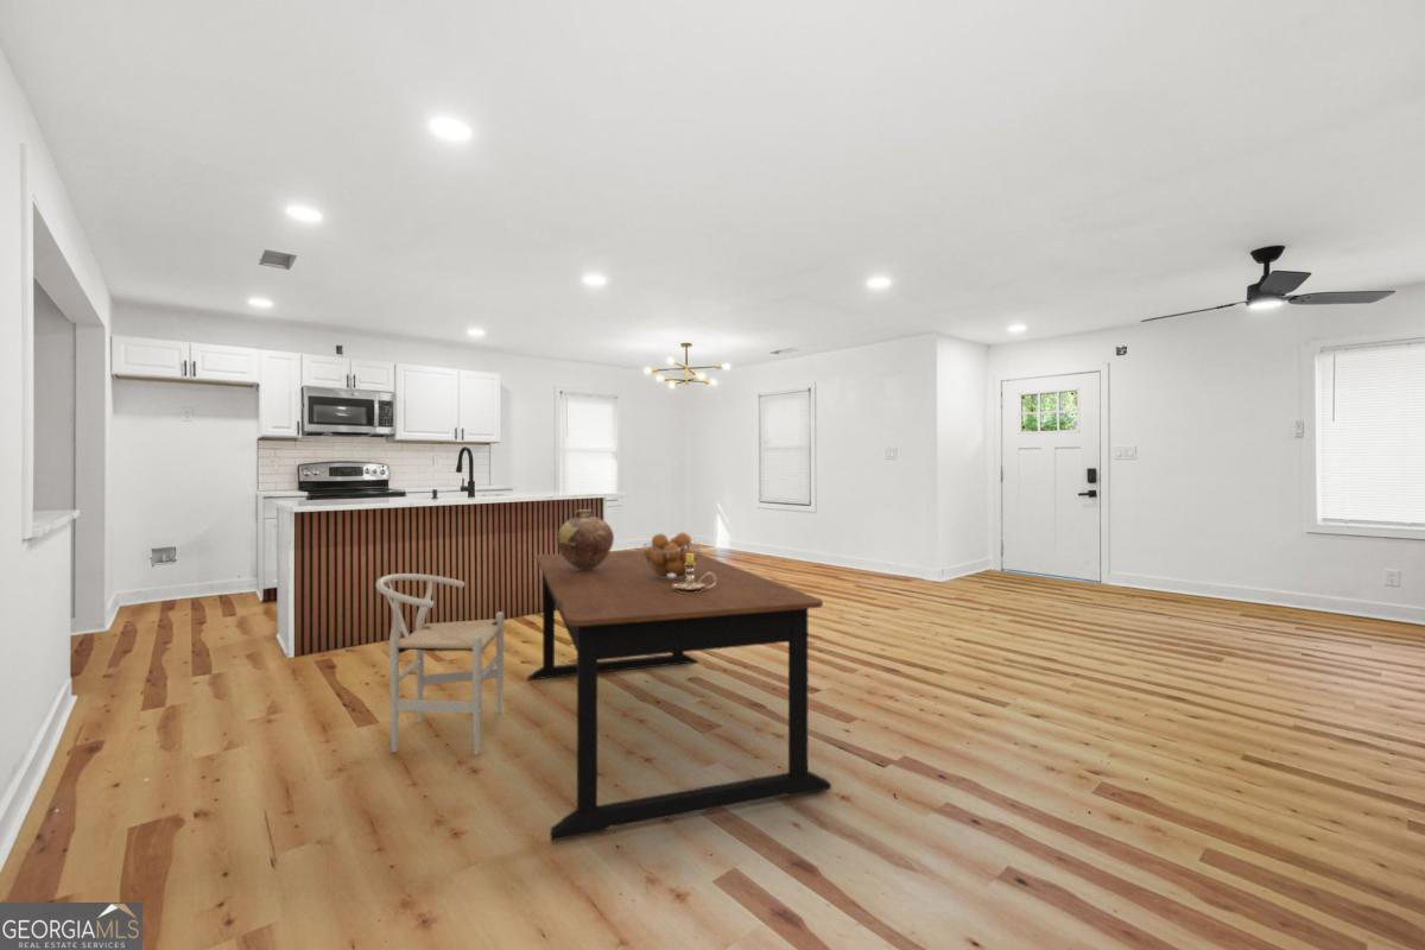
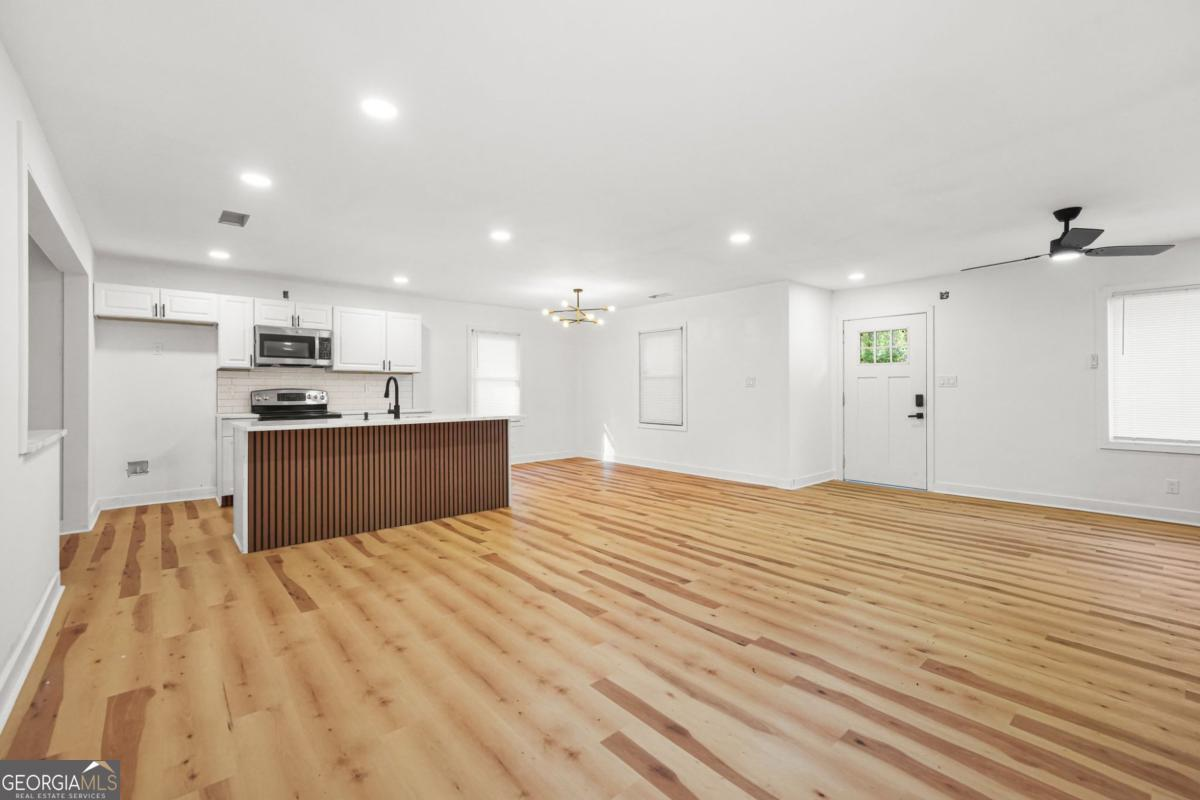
- vase (585, 539)
- dining table (647, 647)
- chair (437, 650)
- fruit basket (671, 553)
- candlestick (692, 570)
